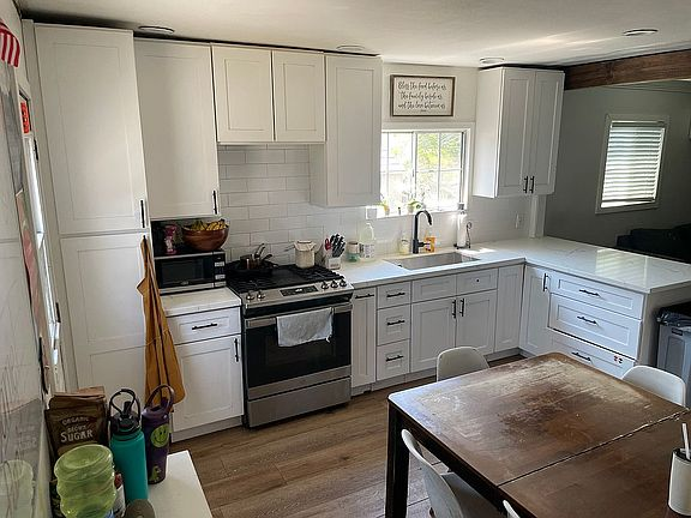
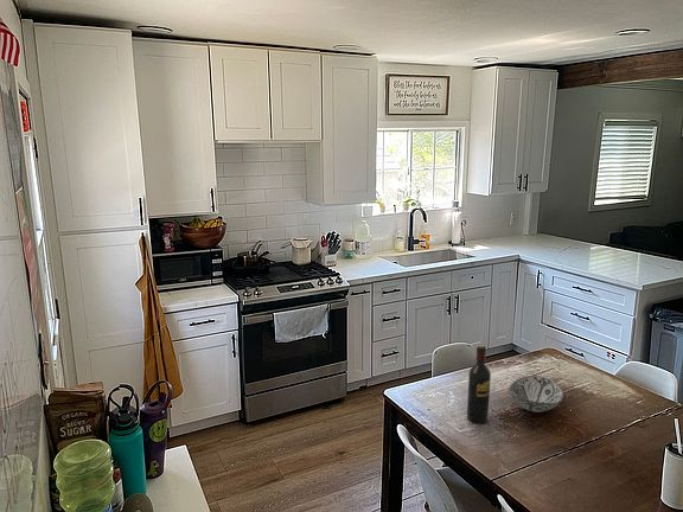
+ wine bottle (479, 383)
+ decorative bowl (535, 397)
